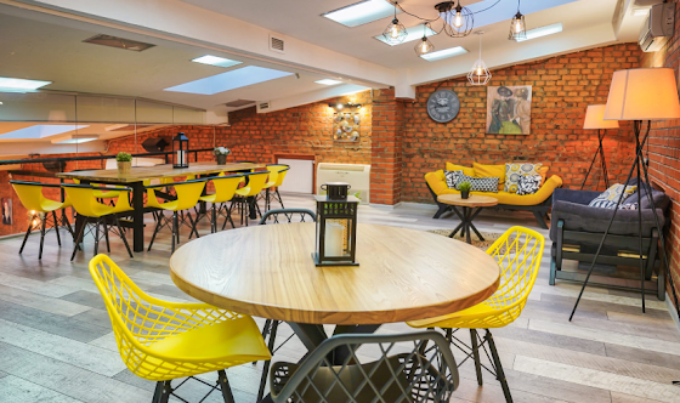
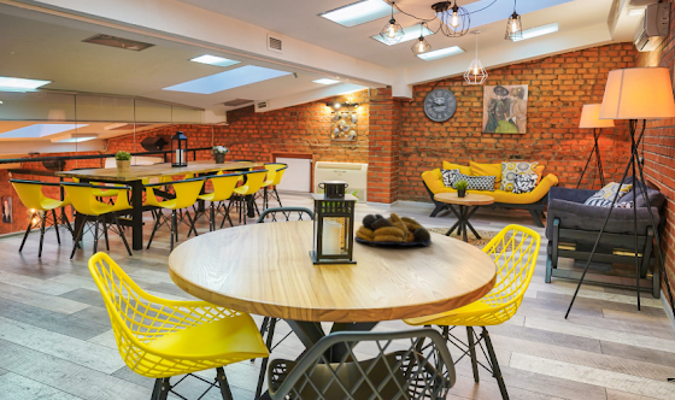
+ fruit bowl (392, 227)
